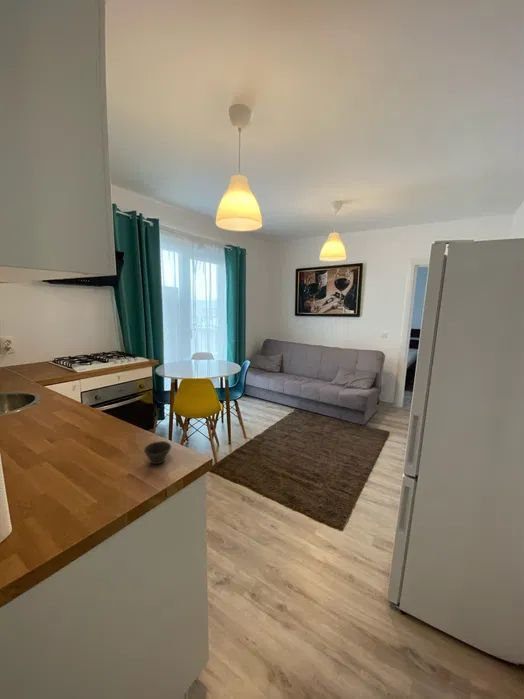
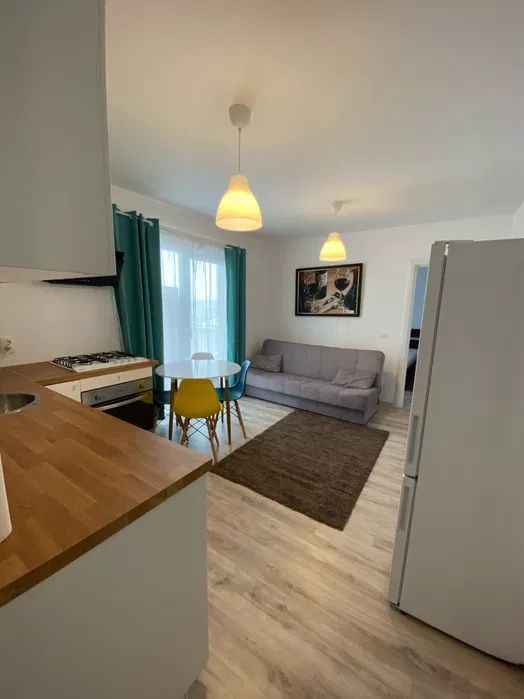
- cup (159, 453)
